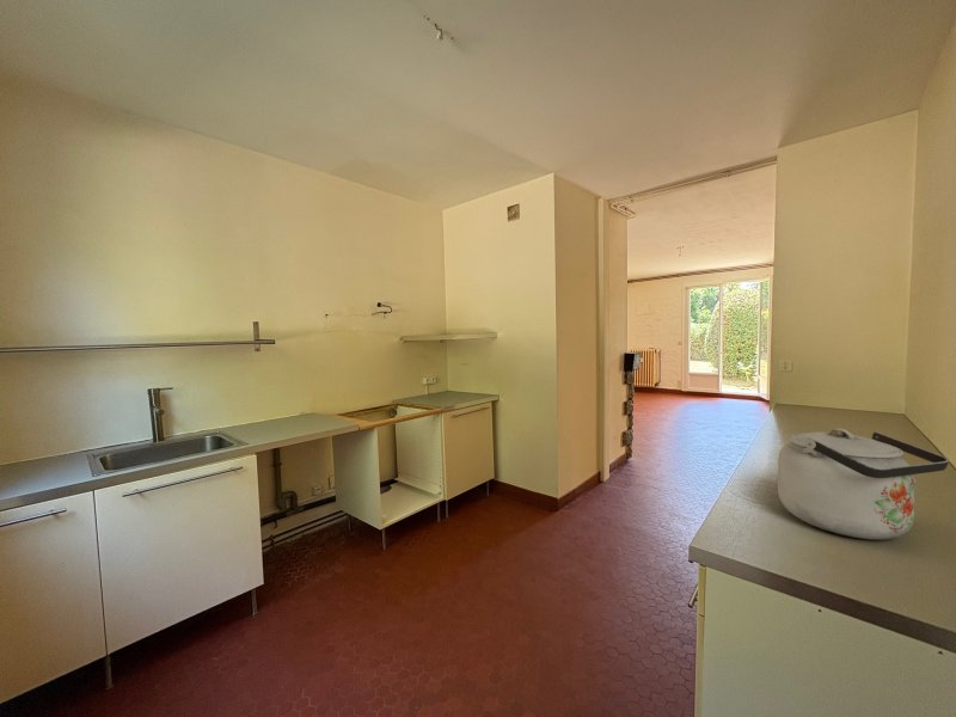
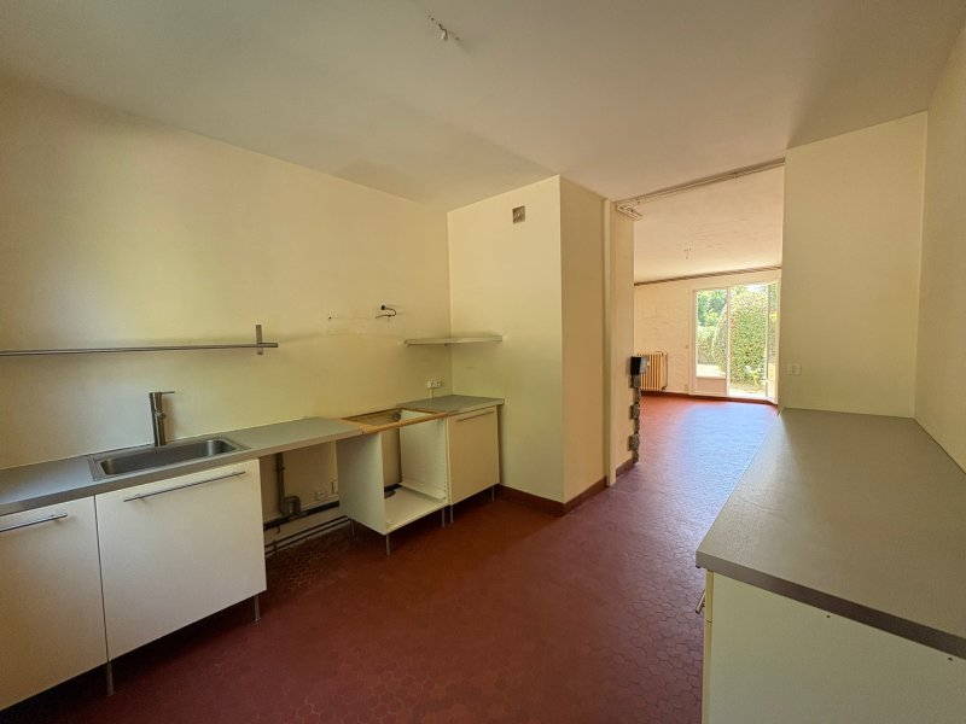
- kettle (852, 476)
